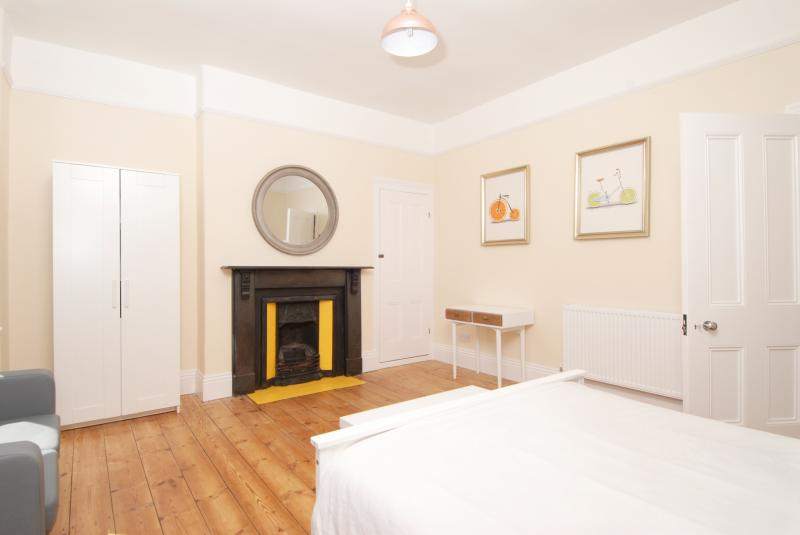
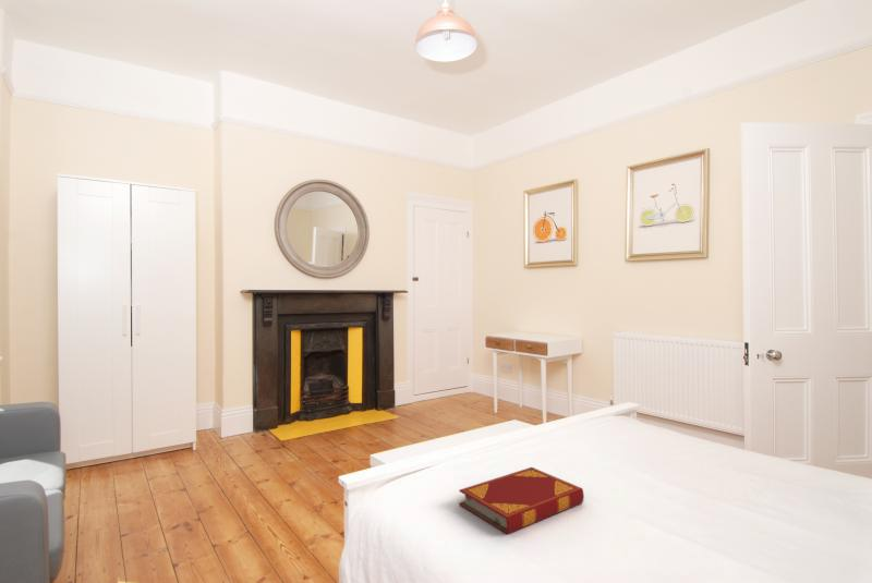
+ hardback book (521, 496)
